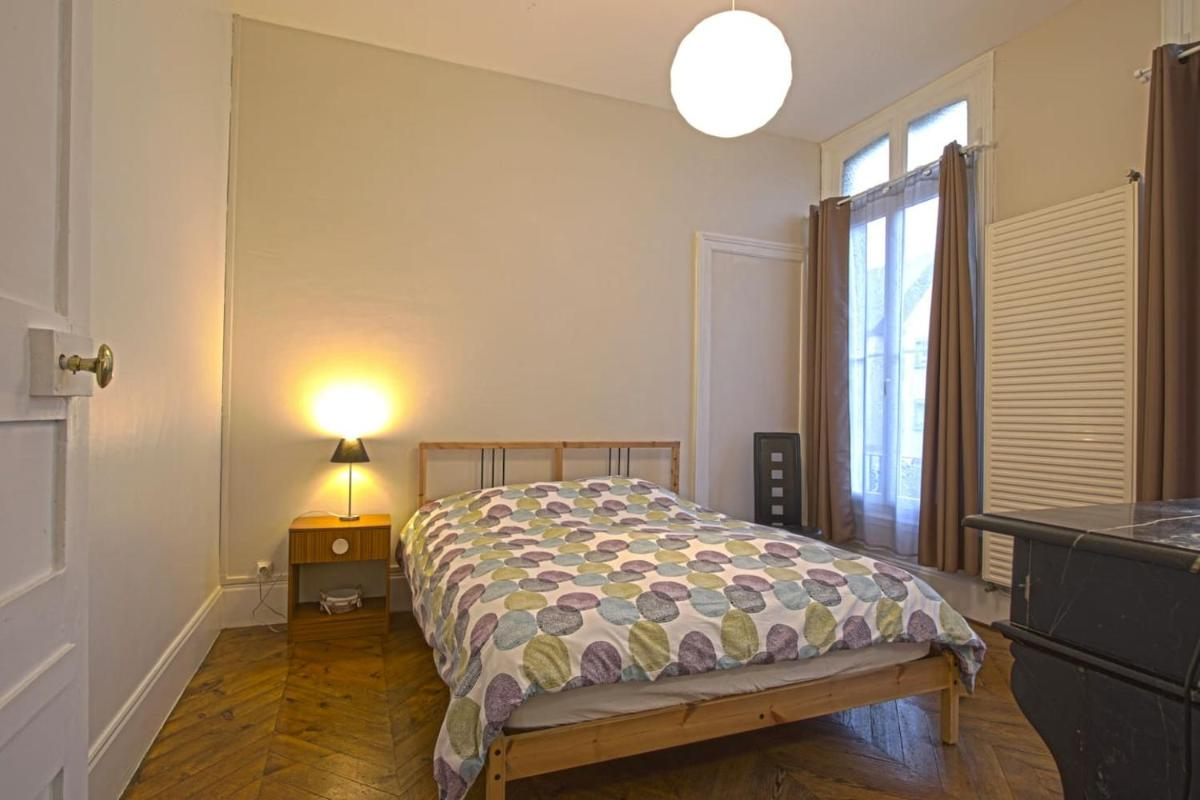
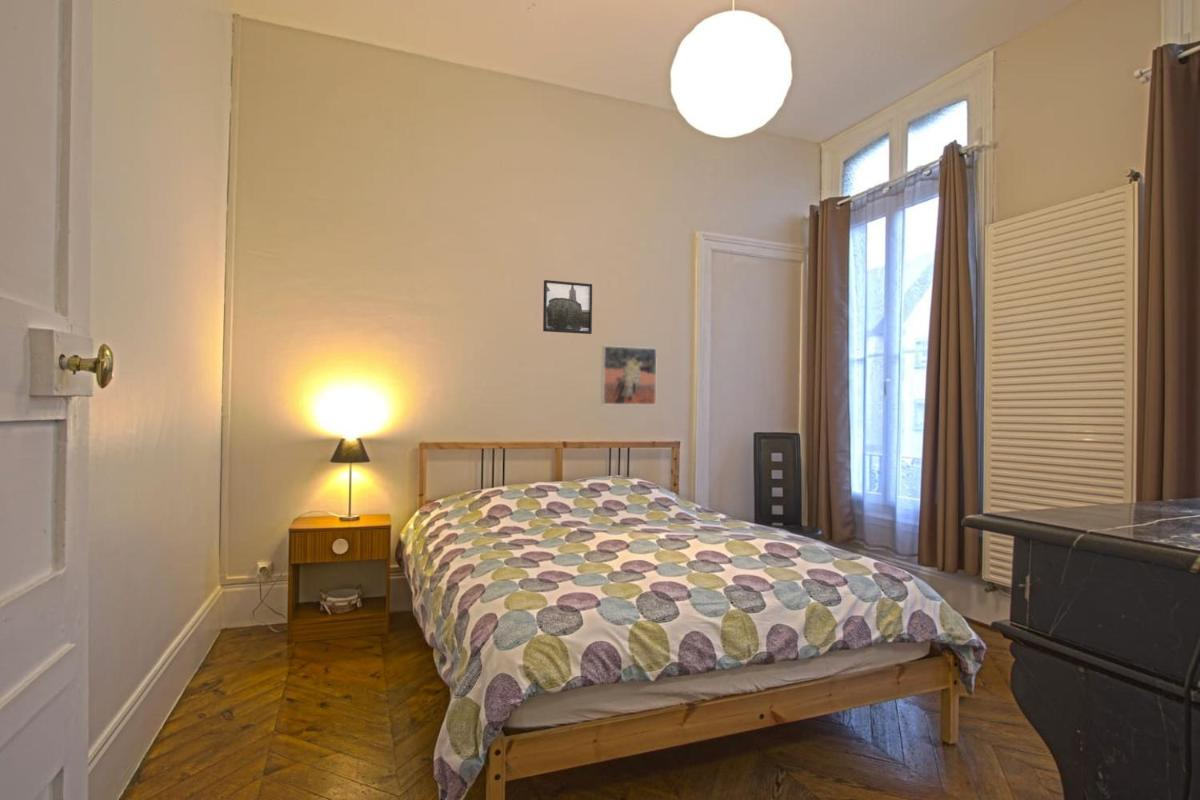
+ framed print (568, 307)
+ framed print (629, 376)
